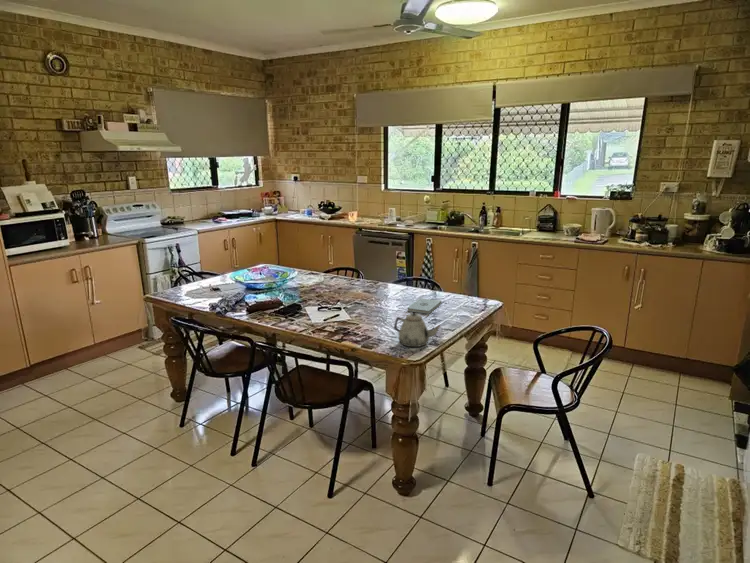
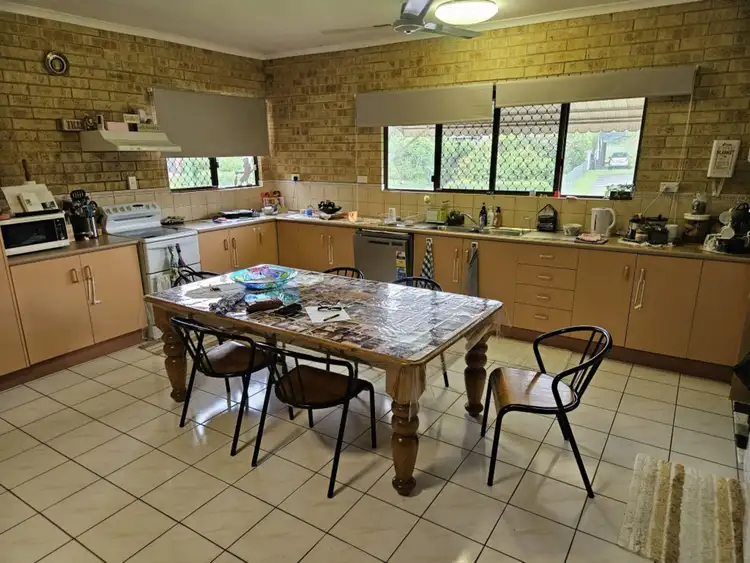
- teapot (416, 328)
- notepad (424, 305)
